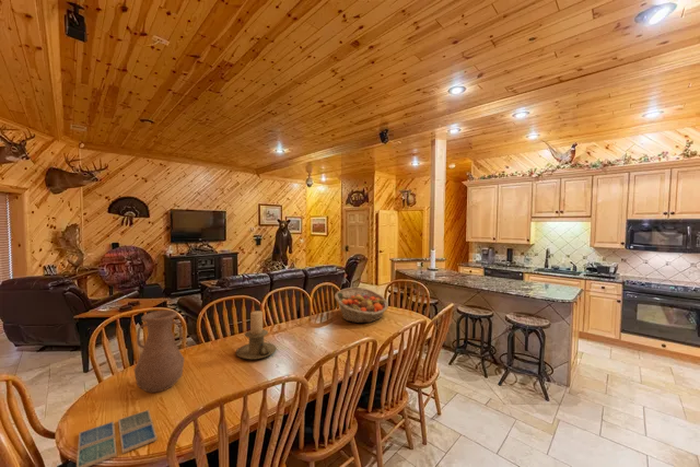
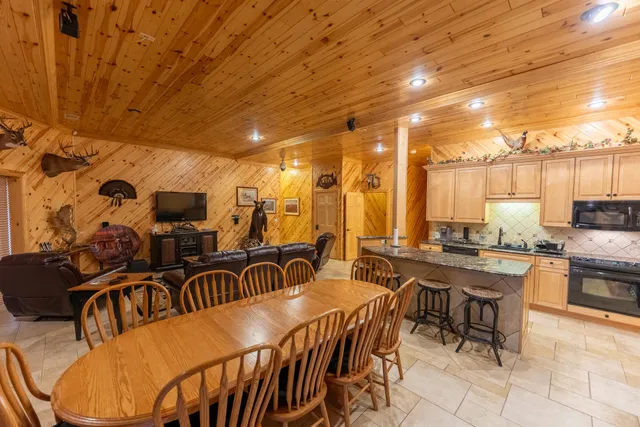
- candle holder (256, 331)
- drink coaster (114, 435)
- fruit basket (361, 304)
- vase (160, 349)
